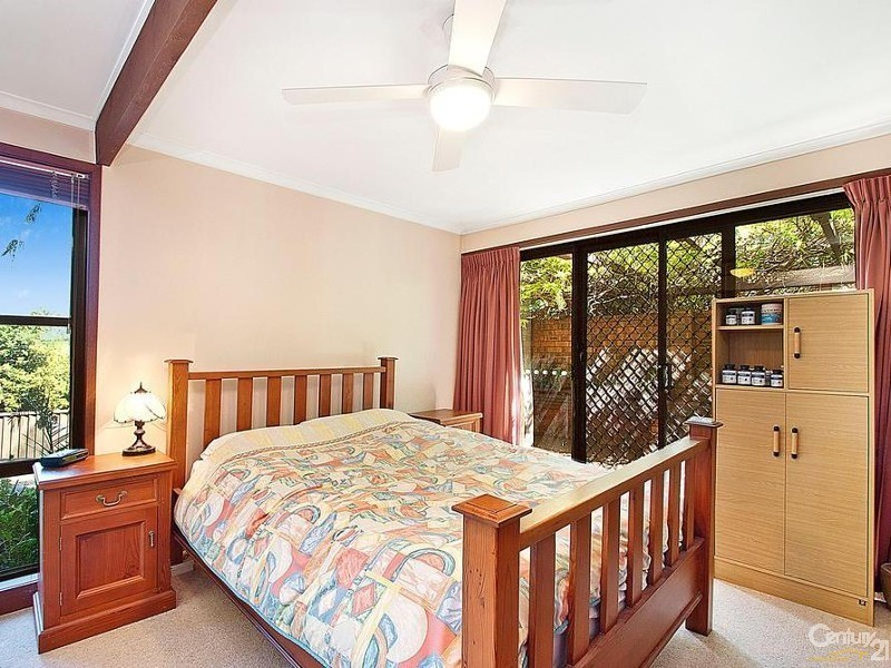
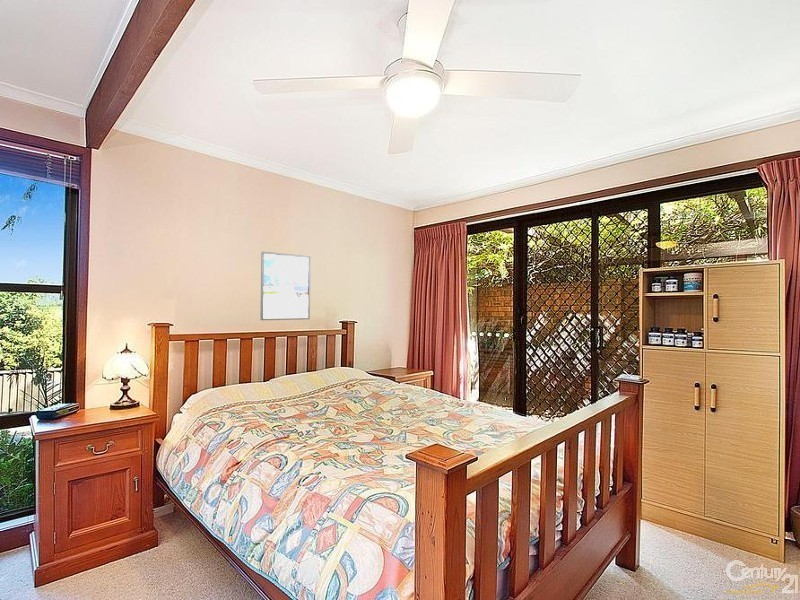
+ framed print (286, 286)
